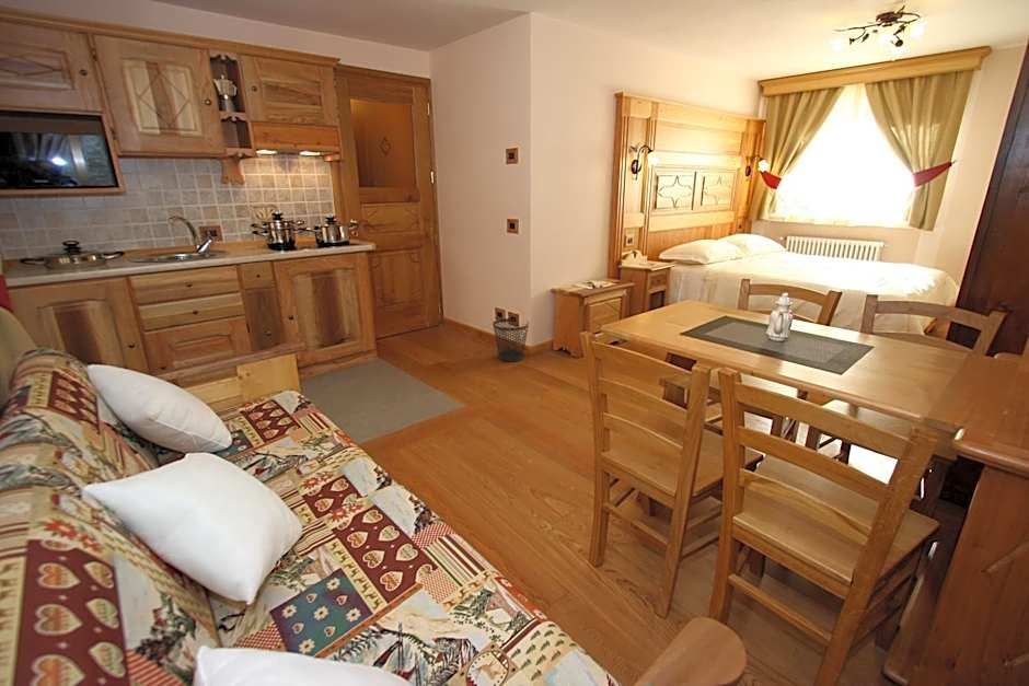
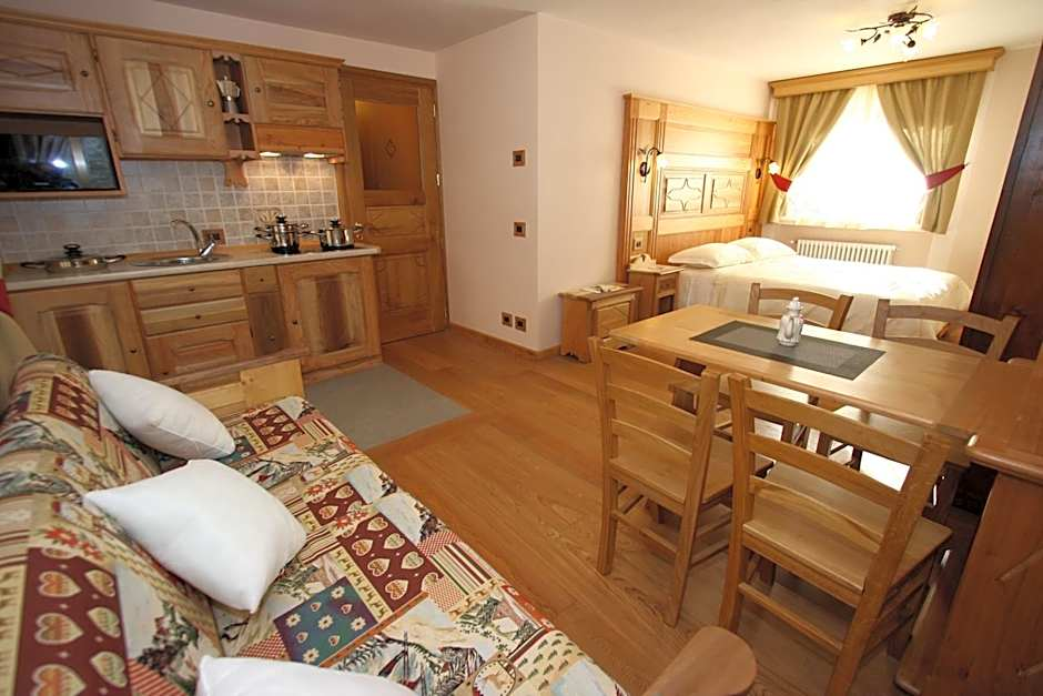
- wastebasket (510, 340)
